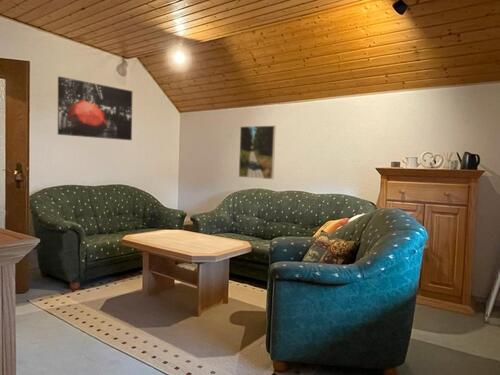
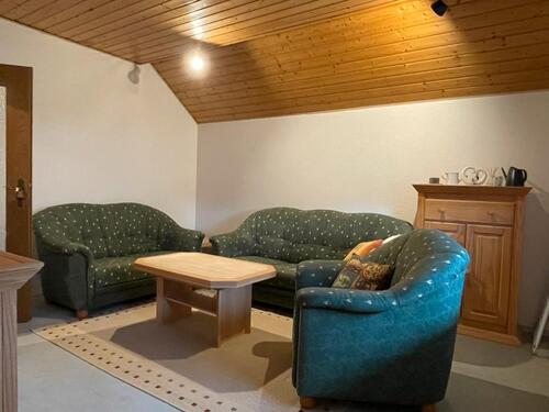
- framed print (256, 152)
- wall art (97, 111)
